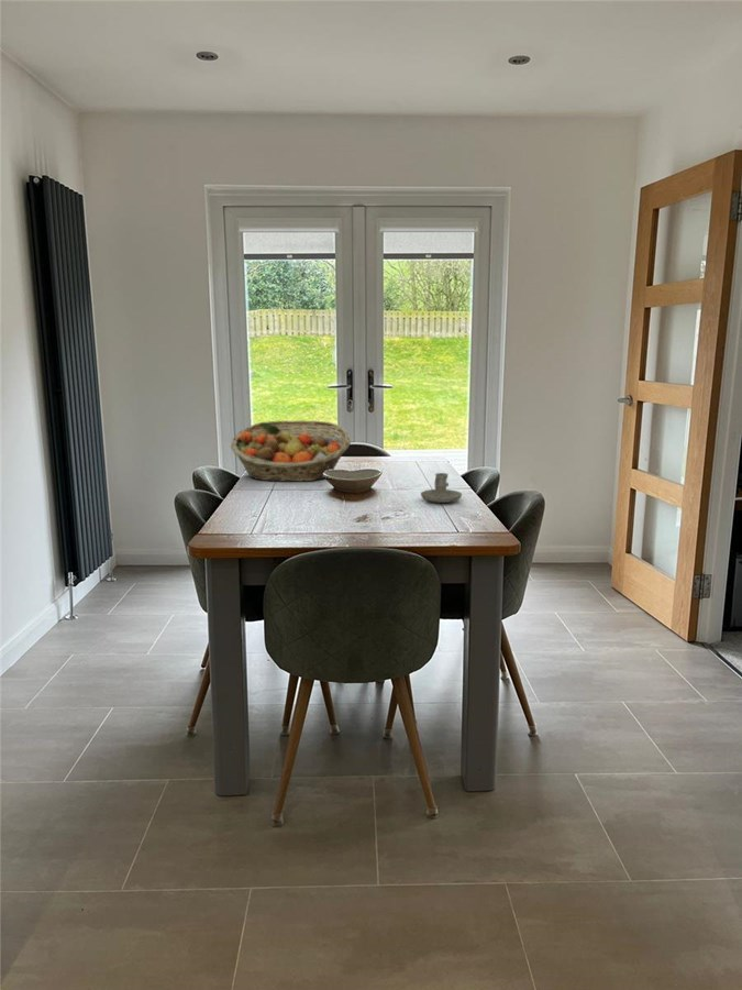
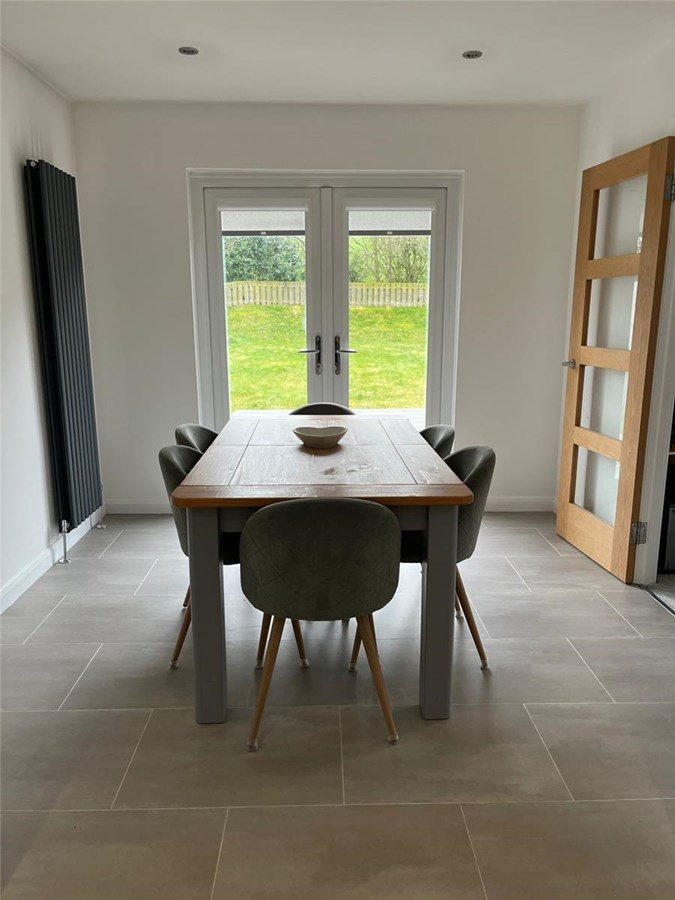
- candle holder (440, 486)
- fruit basket (290, 450)
